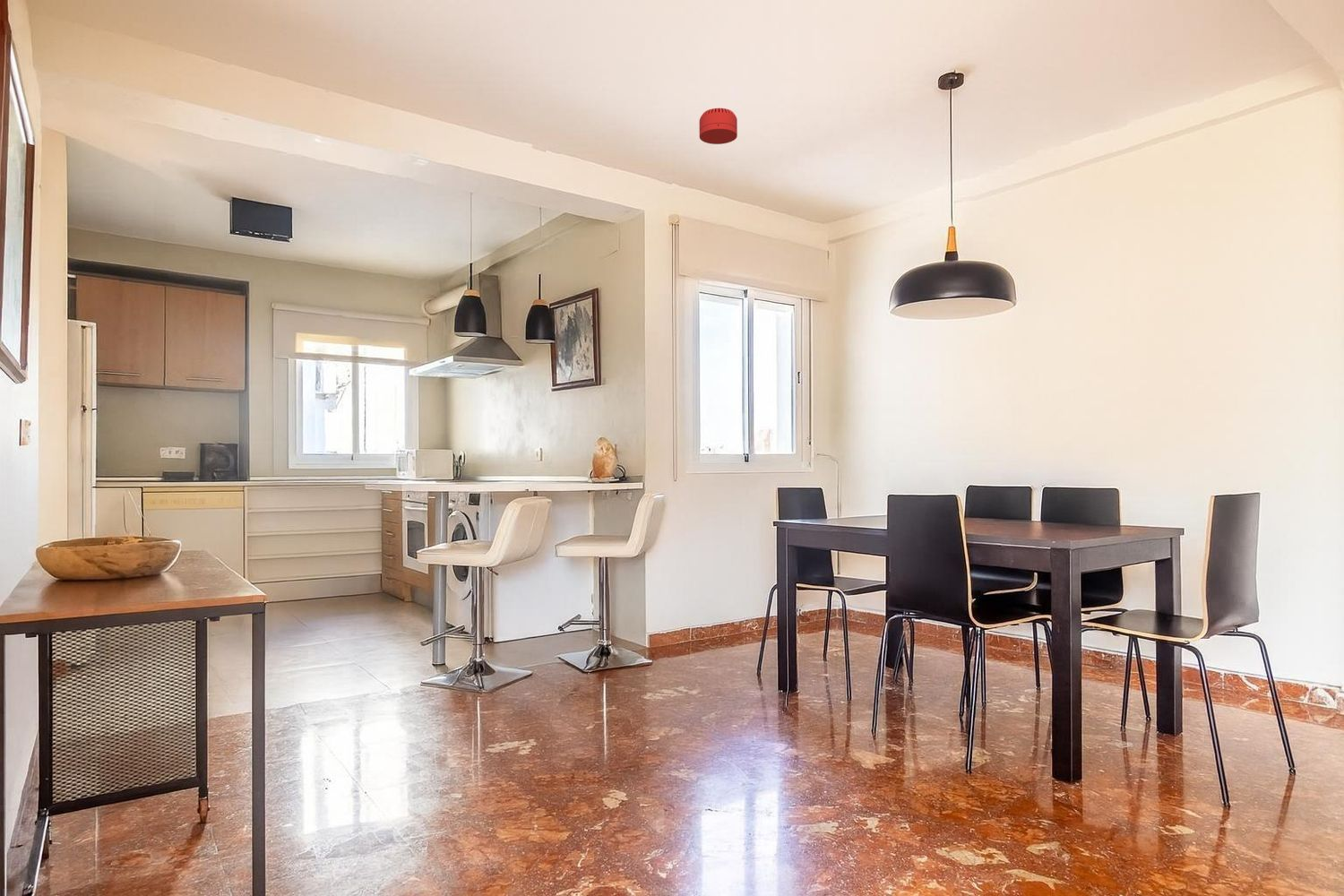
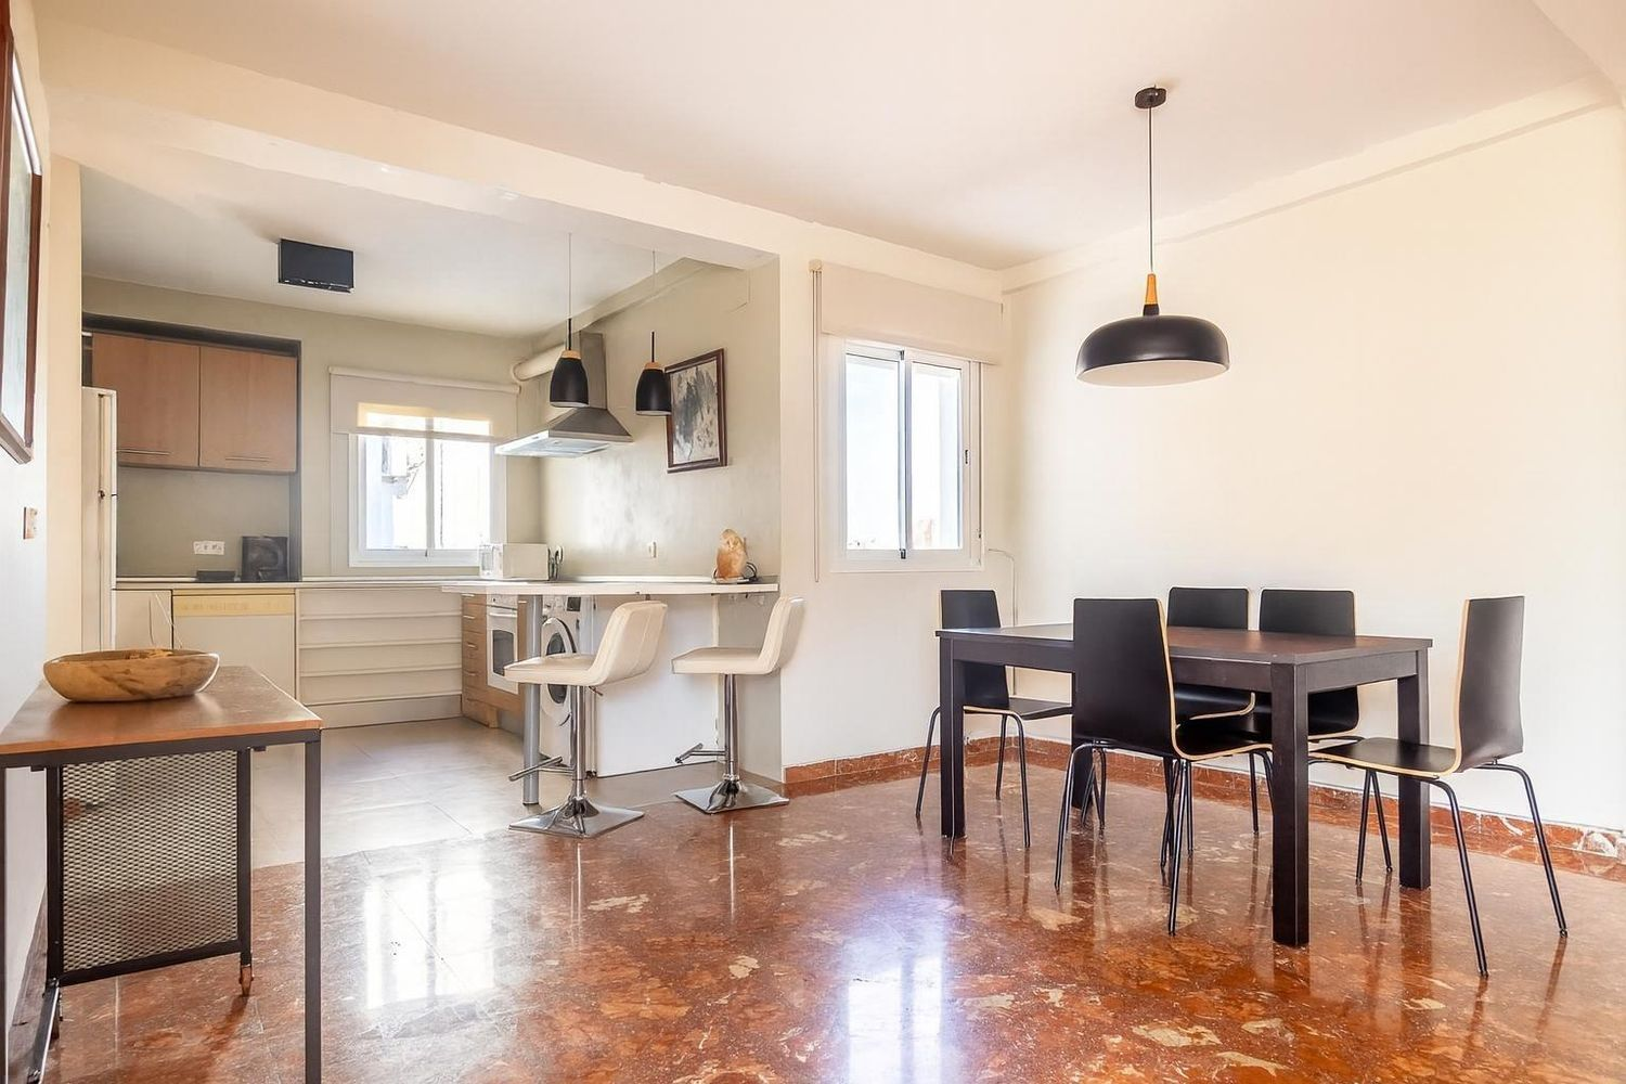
- smoke detector (718, 125)
